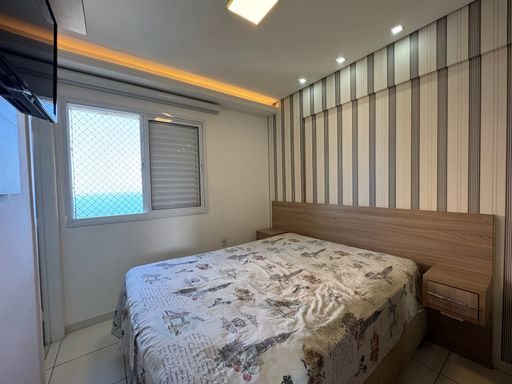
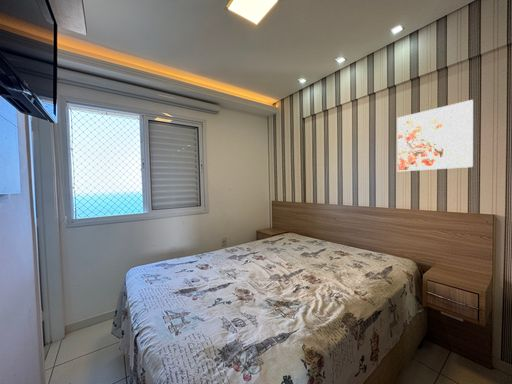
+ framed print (431, 139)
